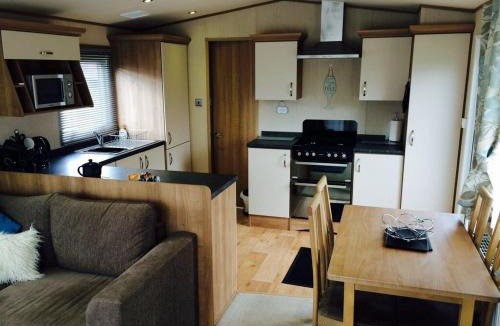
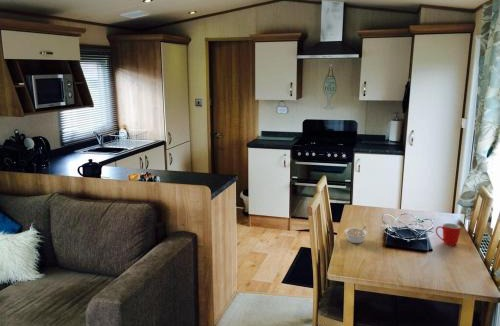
+ legume (355, 234)
+ mug (447, 234)
